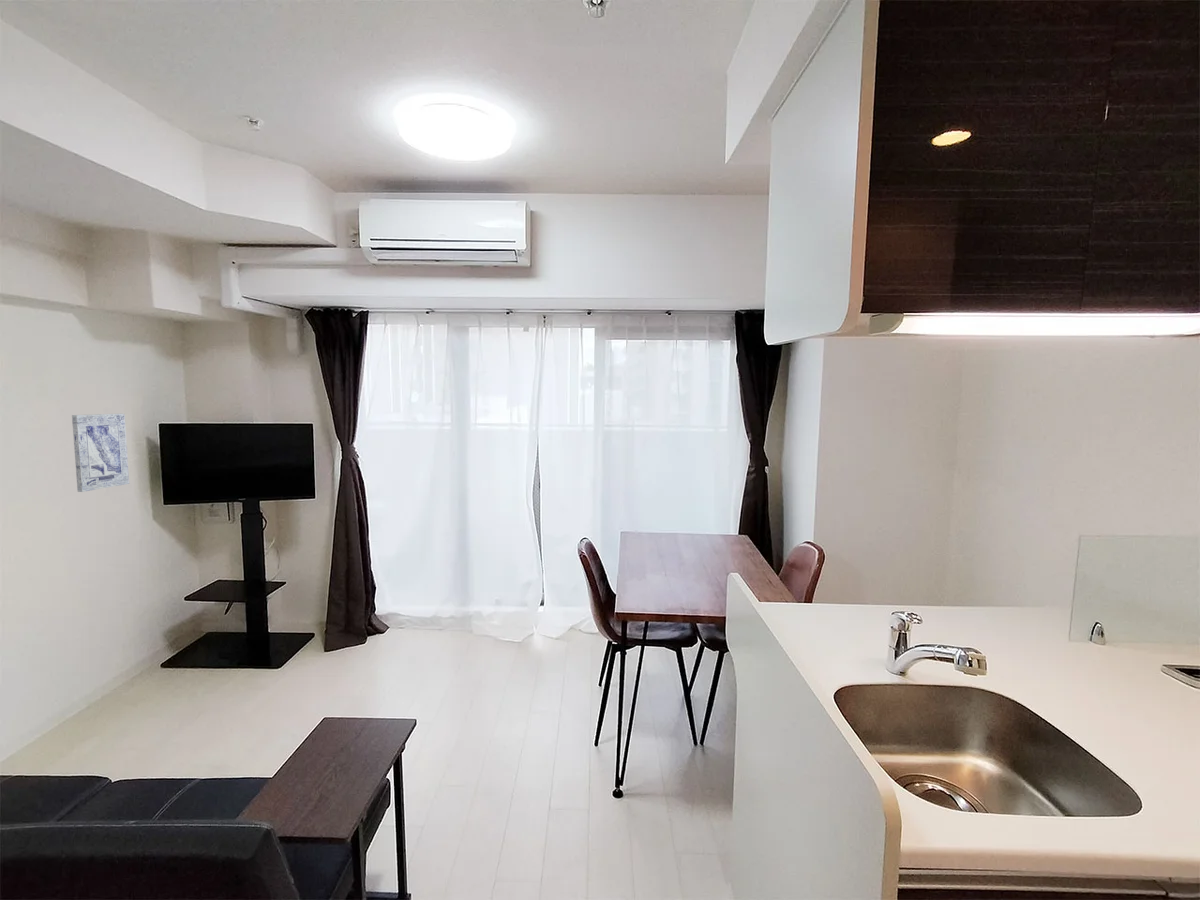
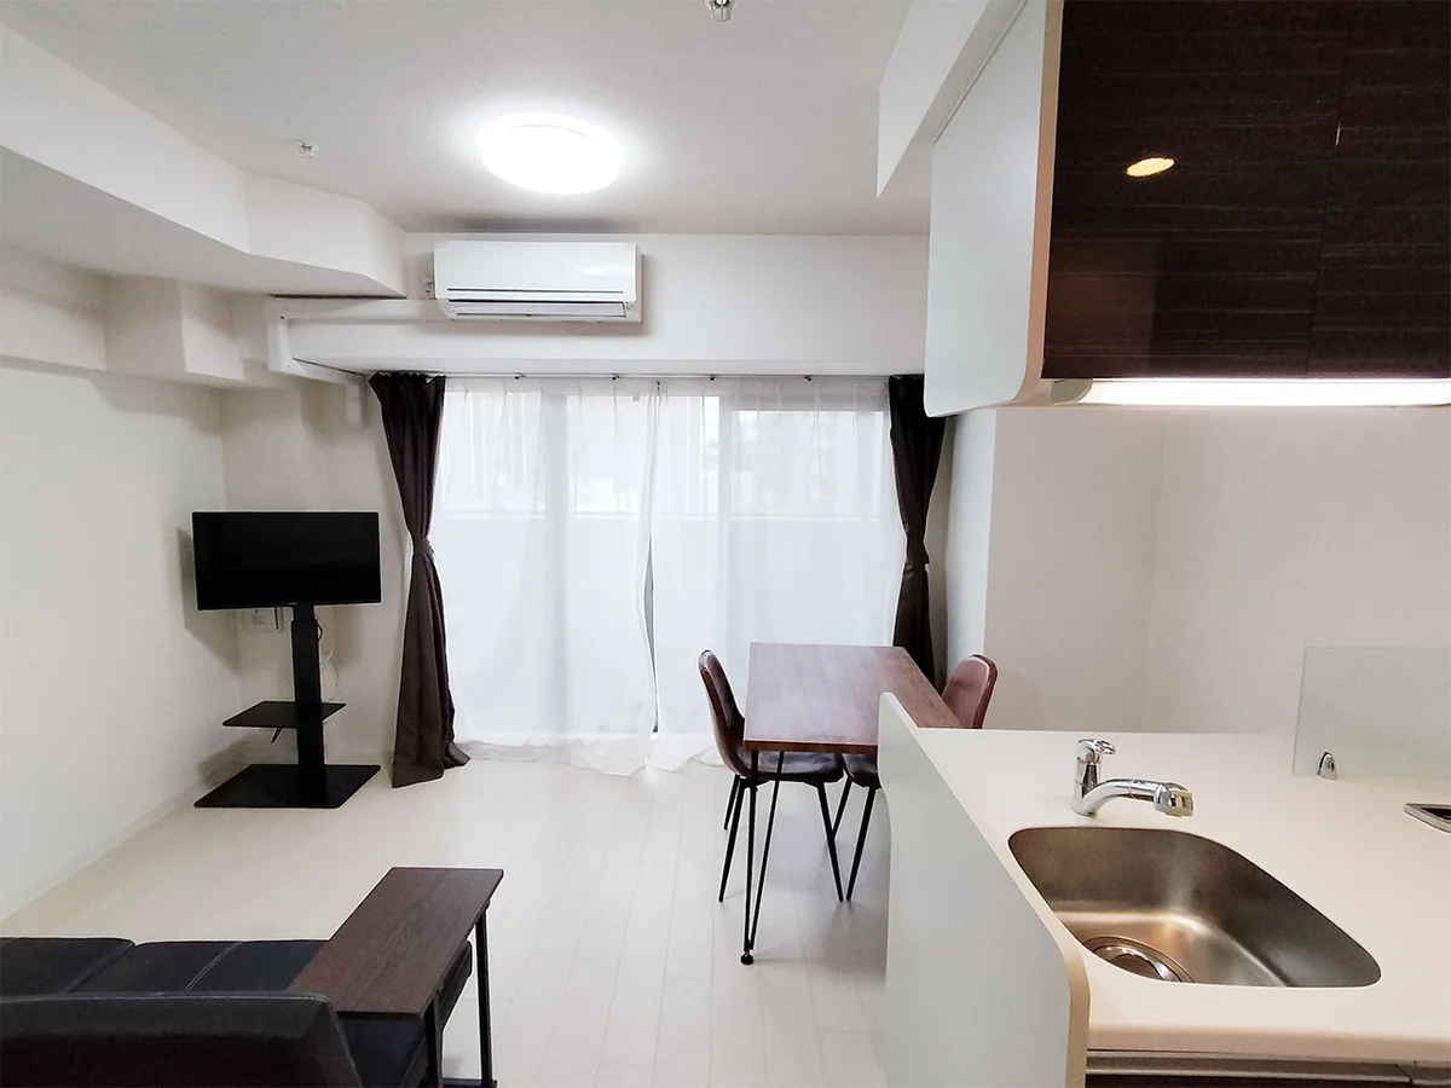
- wall art (102, 451)
